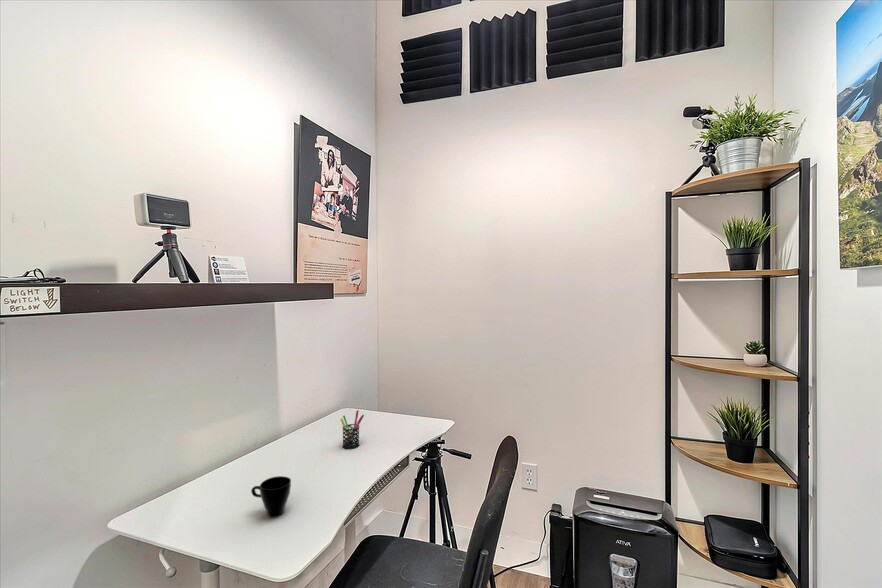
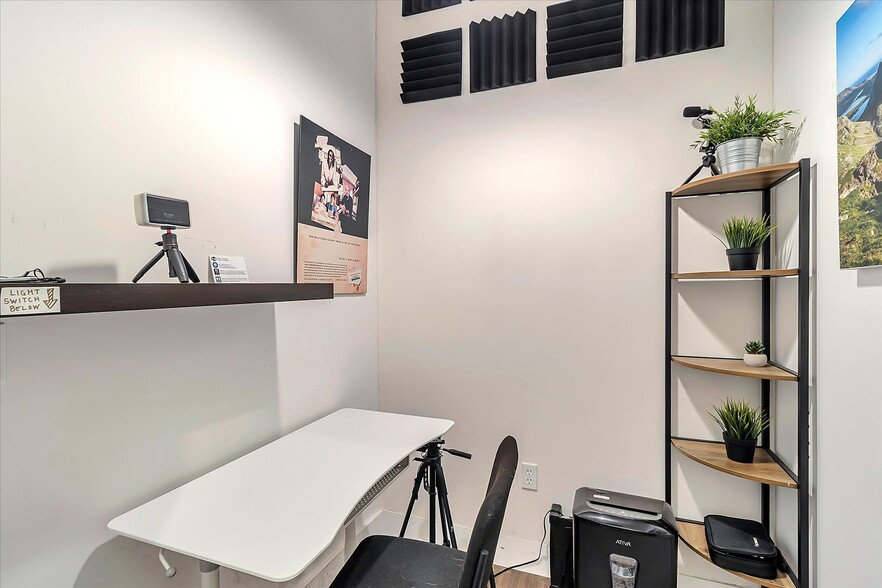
- pen holder (350, 429)
- cup (270, 498)
